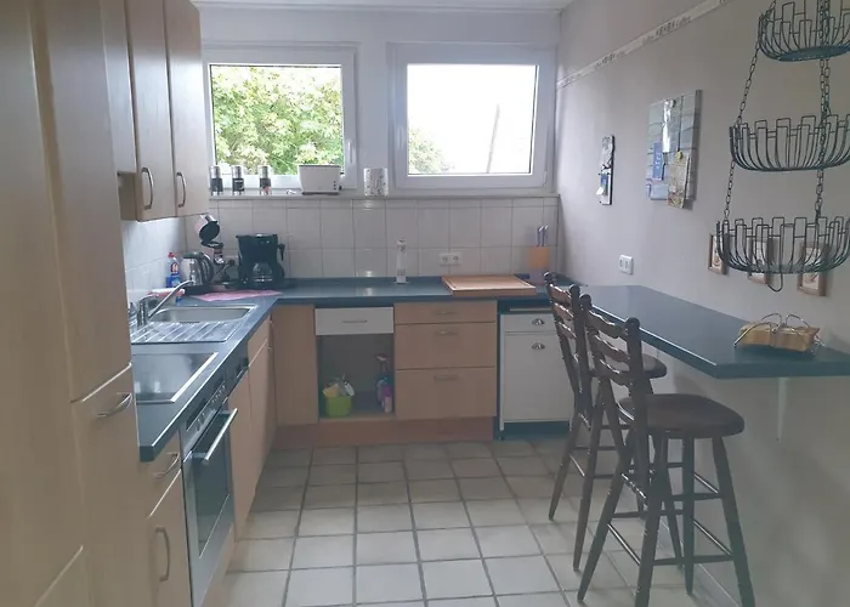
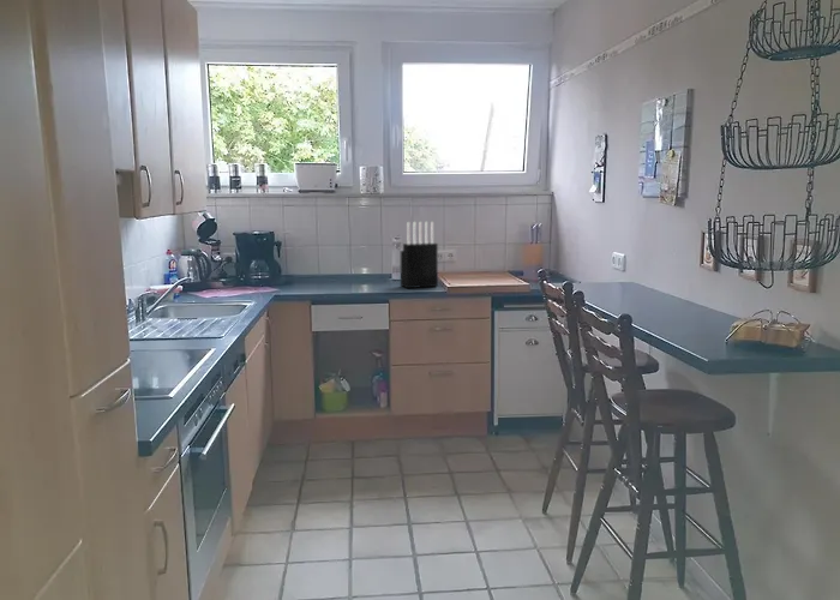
+ knife block (418, 253)
